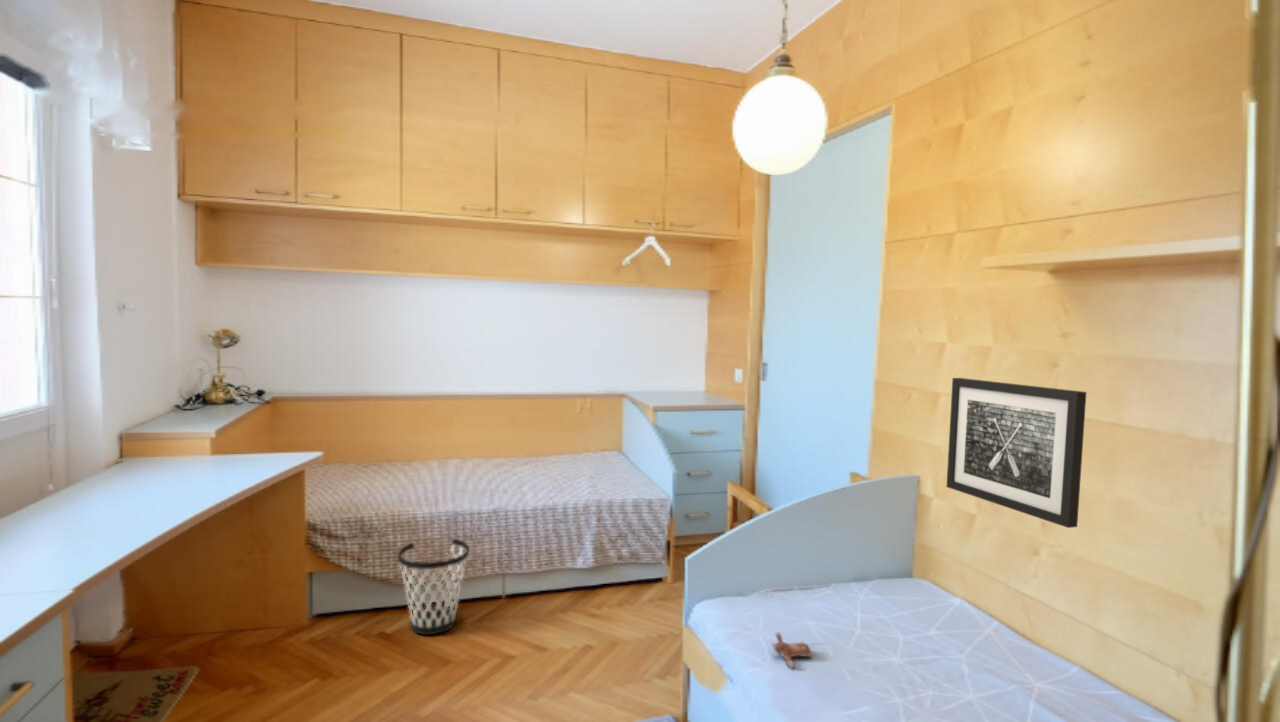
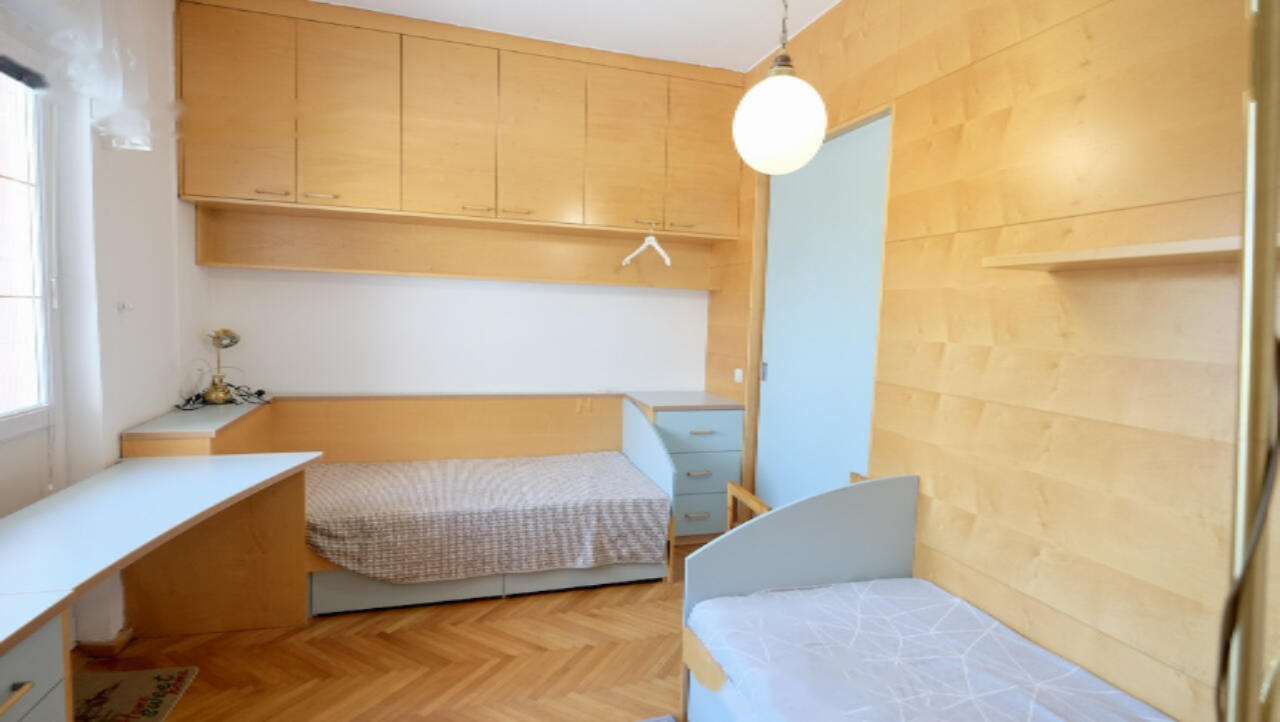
- wastebasket (436, 587)
- toy horse (791, 649)
- wall art (1008, 444)
